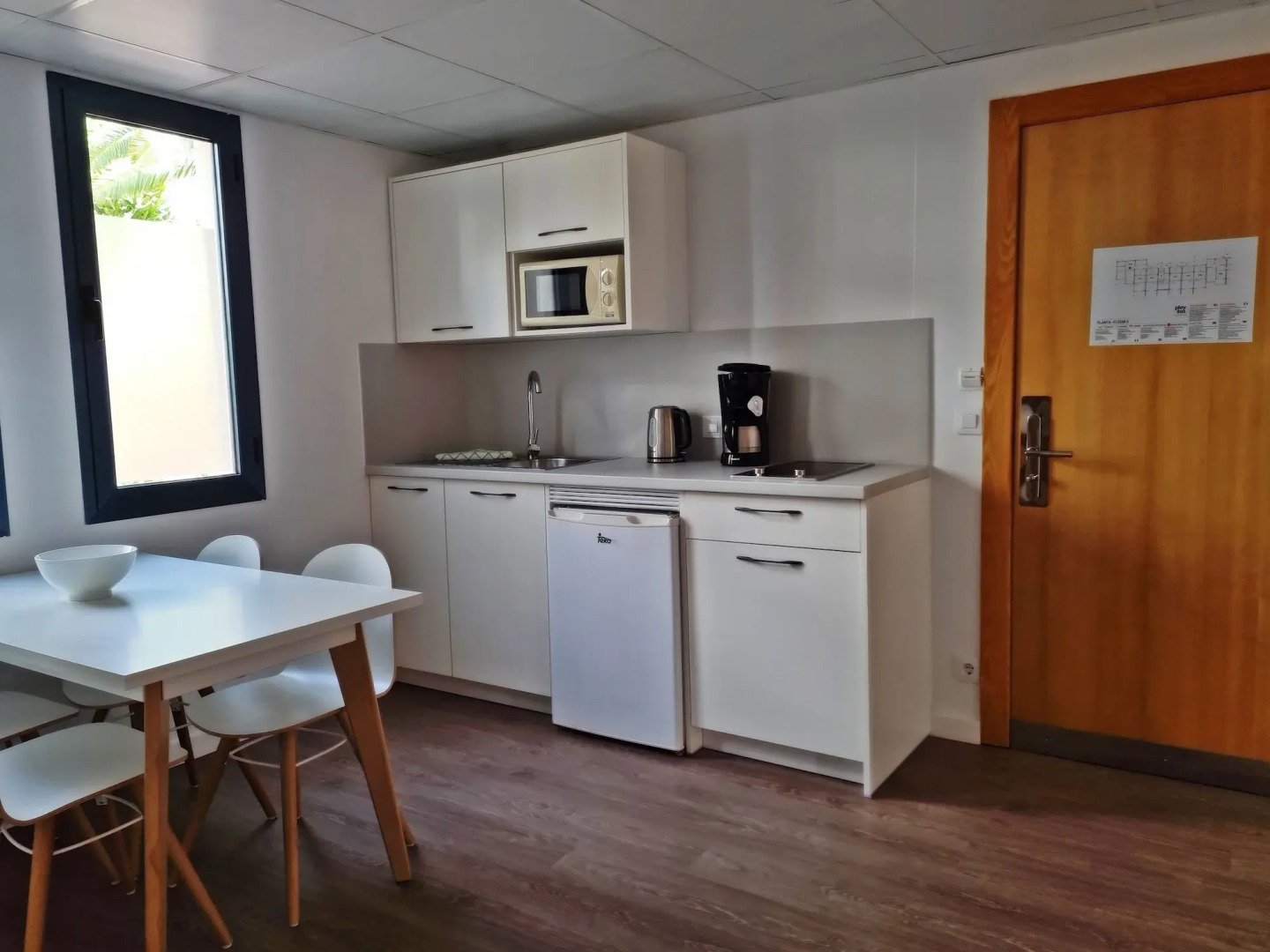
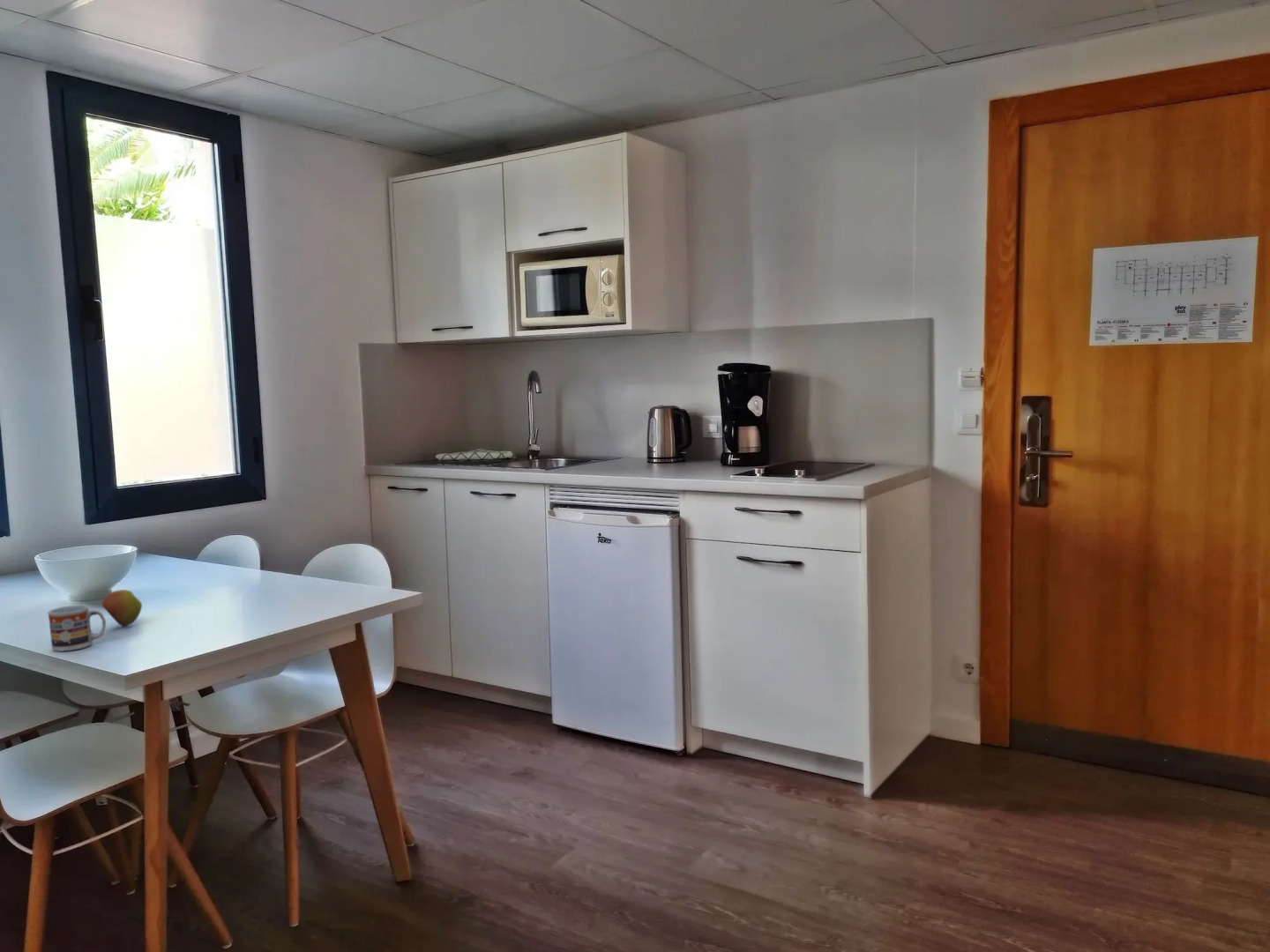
+ apple (122, 607)
+ cup (78, 626)
